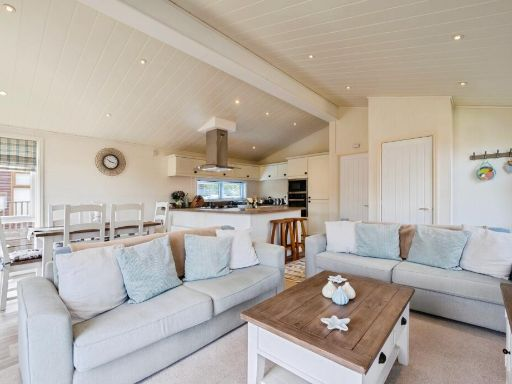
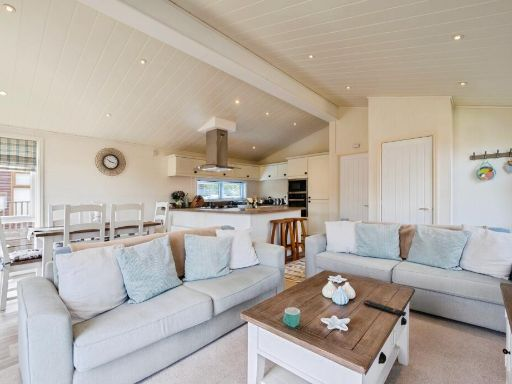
+ remote control (383, 308)
+ mug (290, 318)
